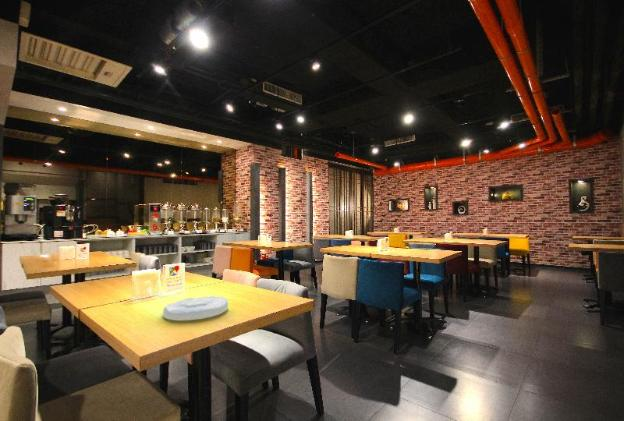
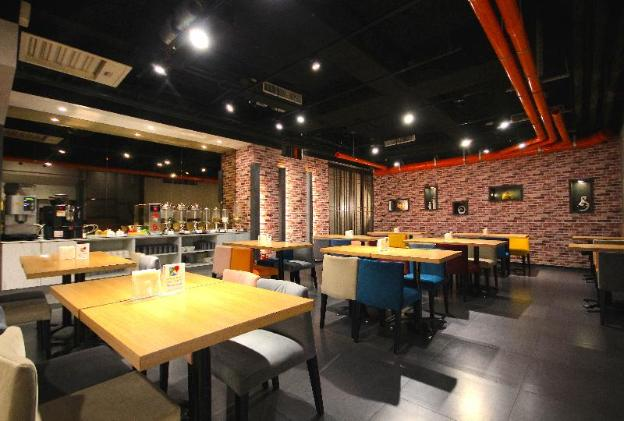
- plate (196, 305)
